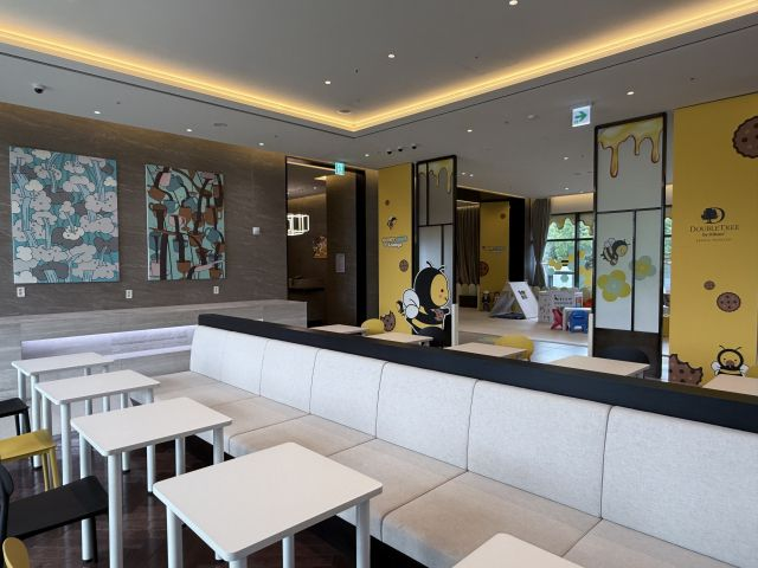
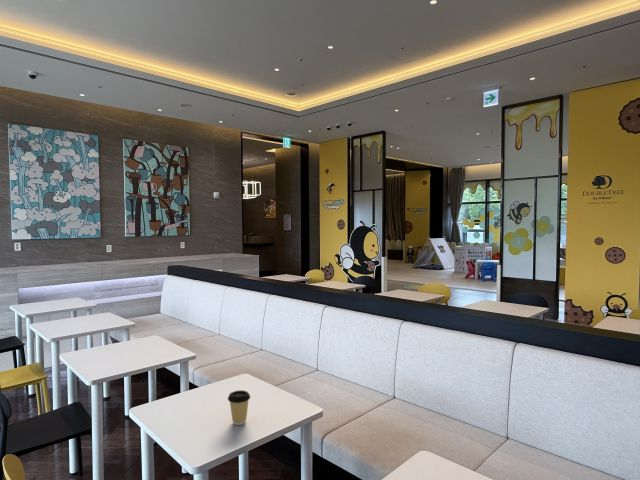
+ coffee cup (239, 407)
